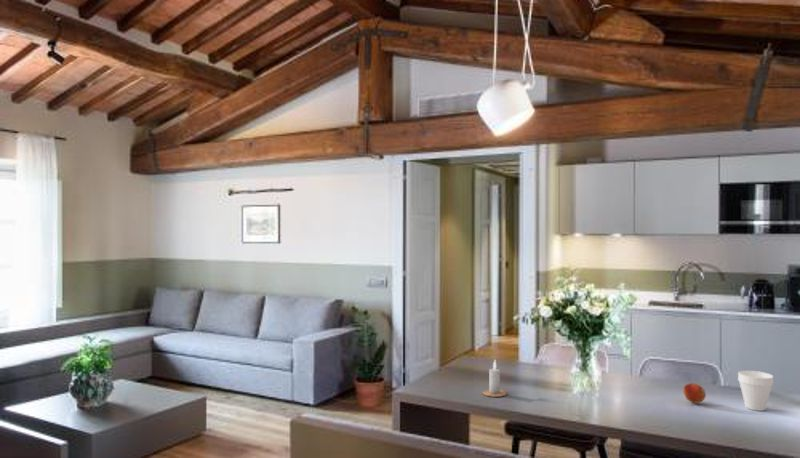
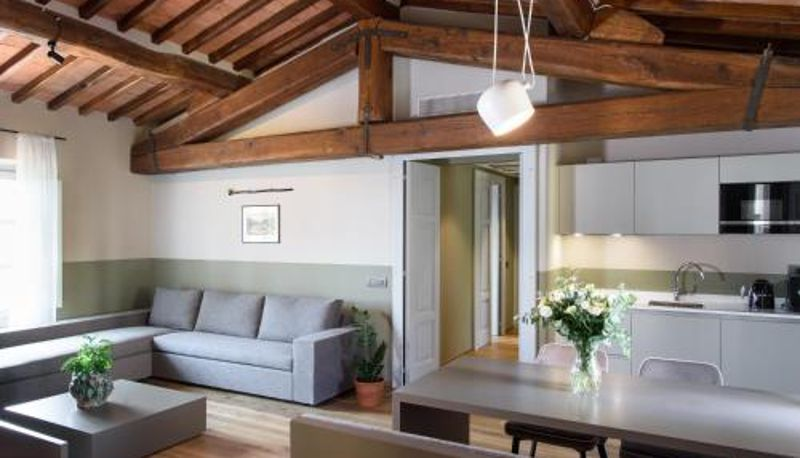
- cup (755, 391)
- fruit (694, 393)
- candle (494, 376)
